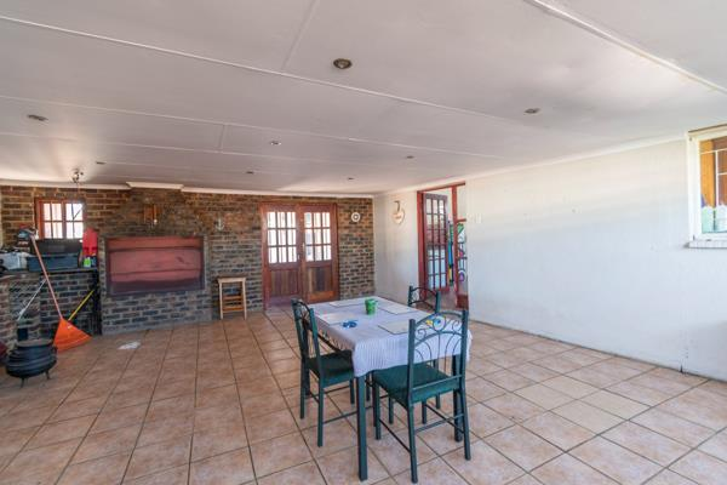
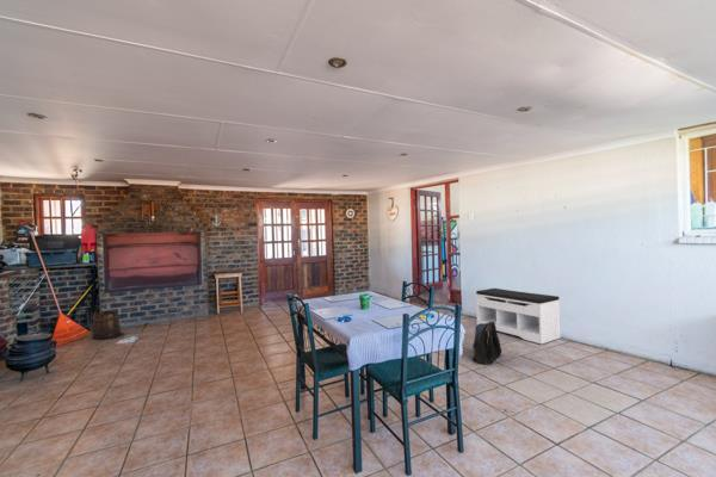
+ backpack (487, 339)
+ bucket (106, 322)
+ bench (514, 312)
